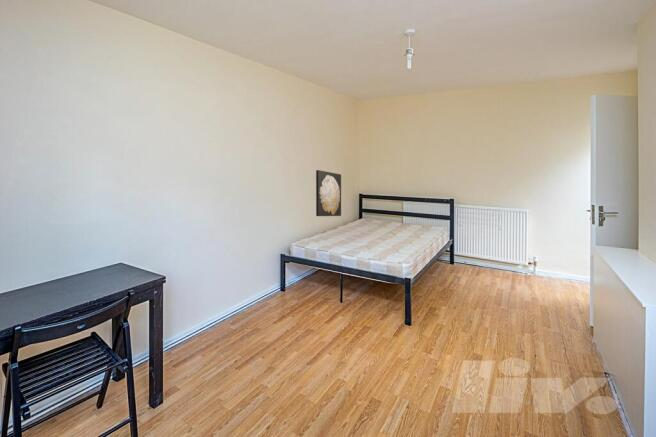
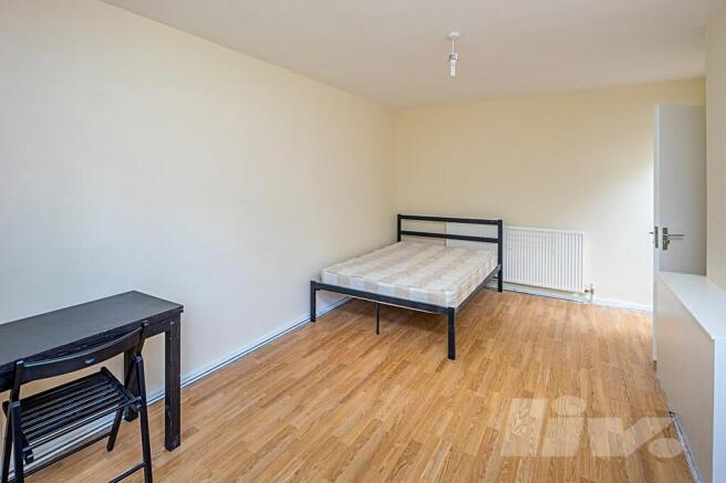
- wall art (329, 194)
